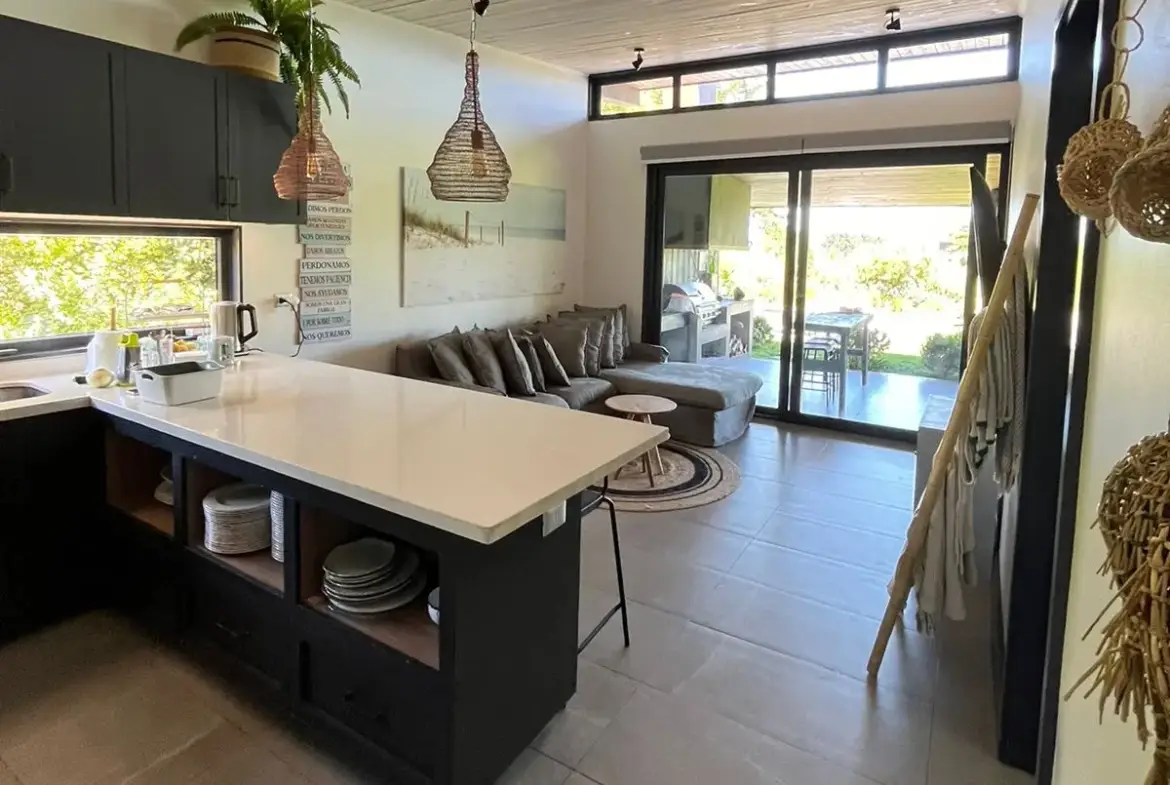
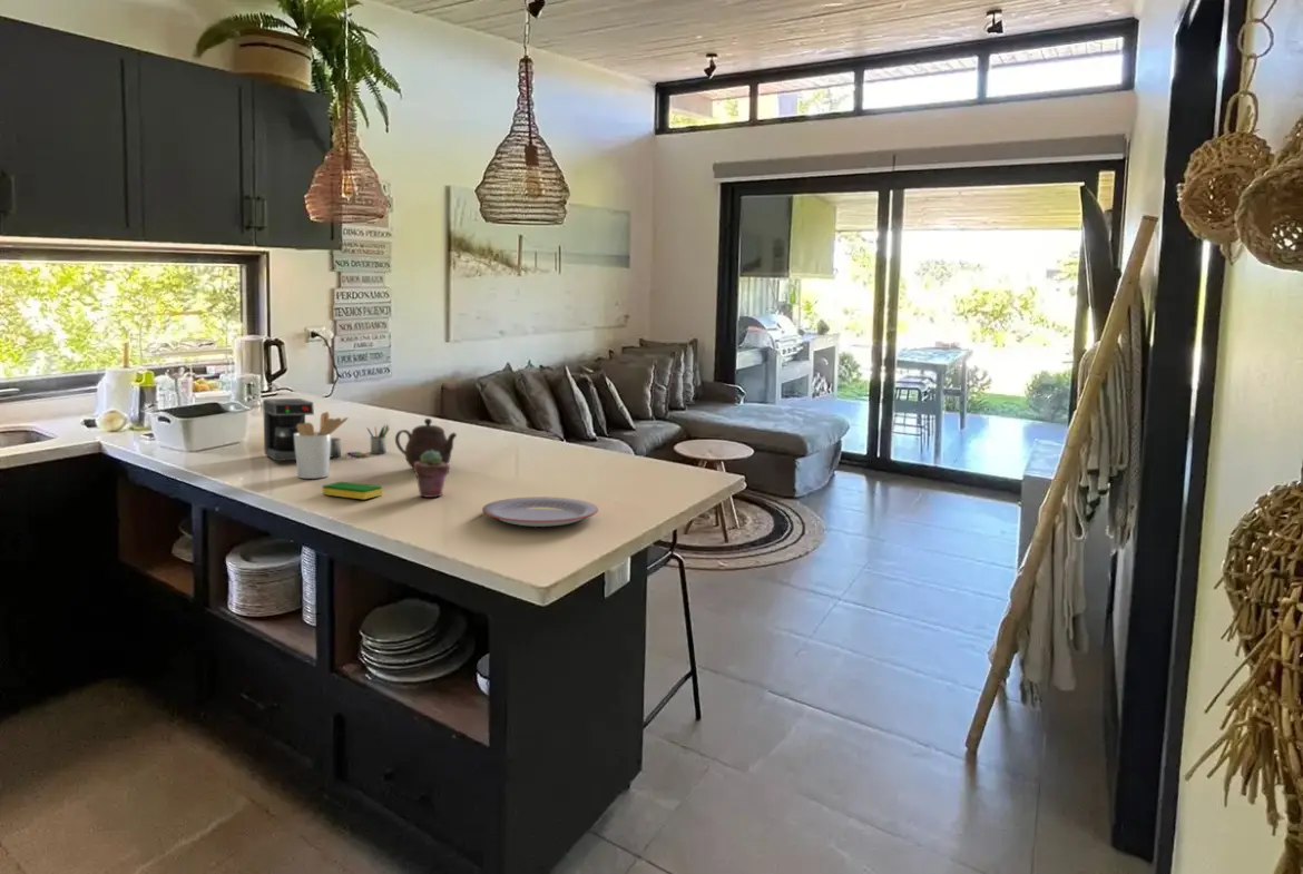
+ plate (540, 512)
+ potted succulent (431, 472)
+ utensil holder (320, 444)
+ teapot (425, 443)
+ coffee maker (331, 439)
+ dish sponge (352, 490)
